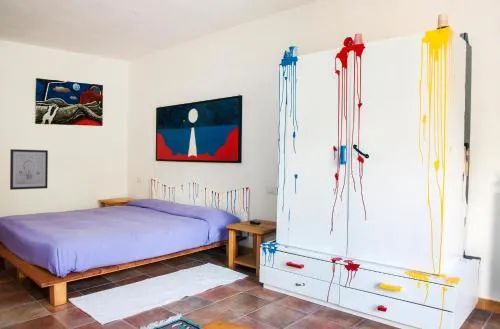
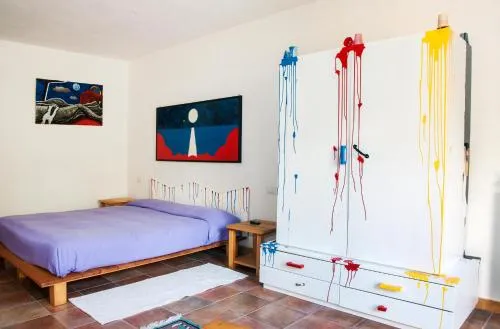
- wall art (29, 169)
